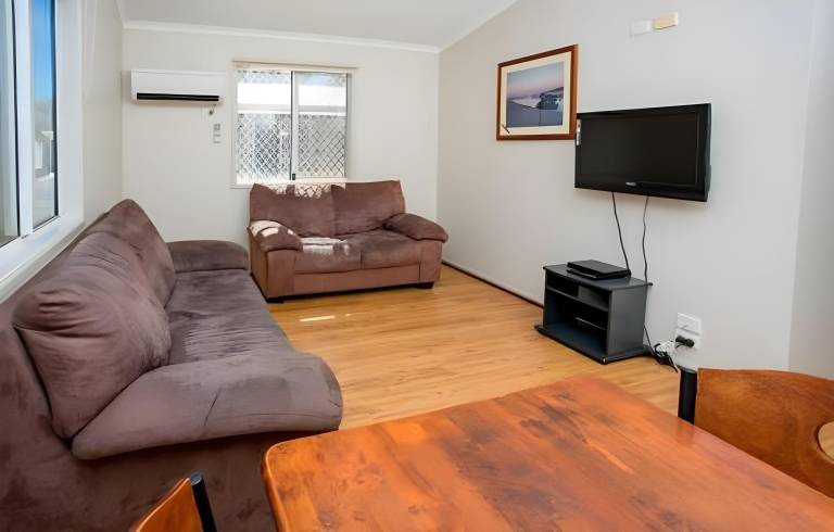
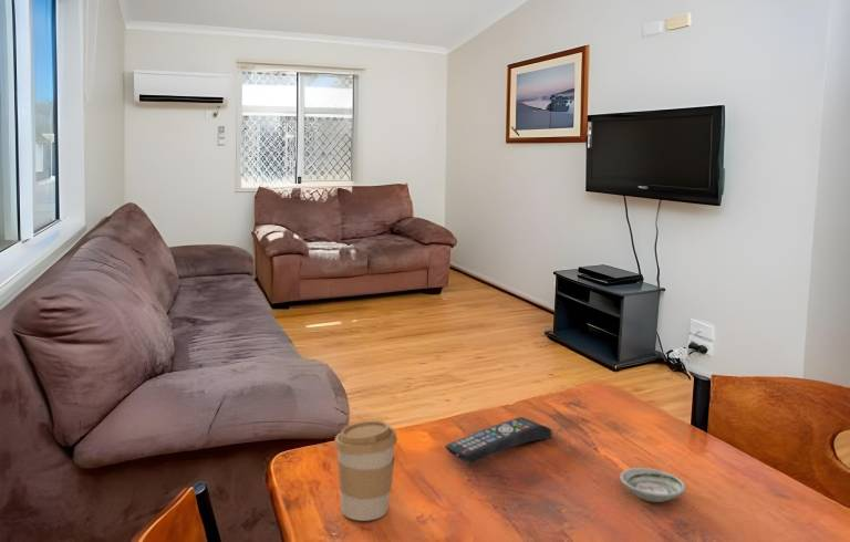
+ remote control (500, 438)
+ saucer (652, 487)
+ coffee cup (365, 468)
